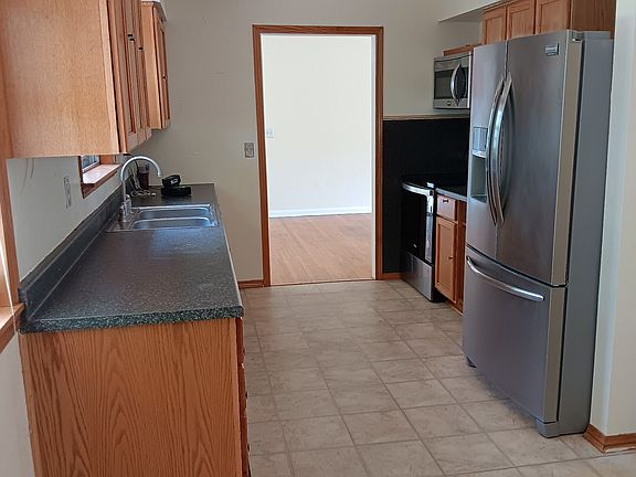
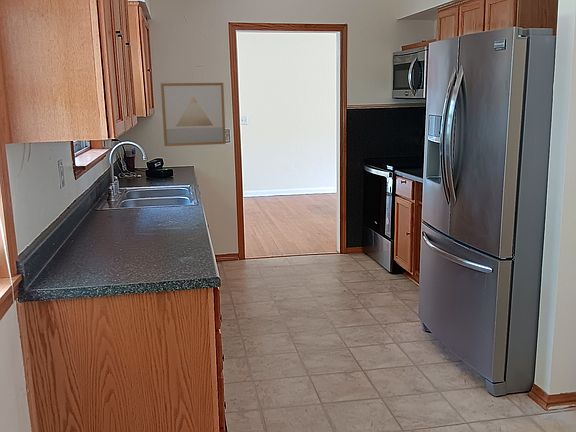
+ wall art (193, 114)
